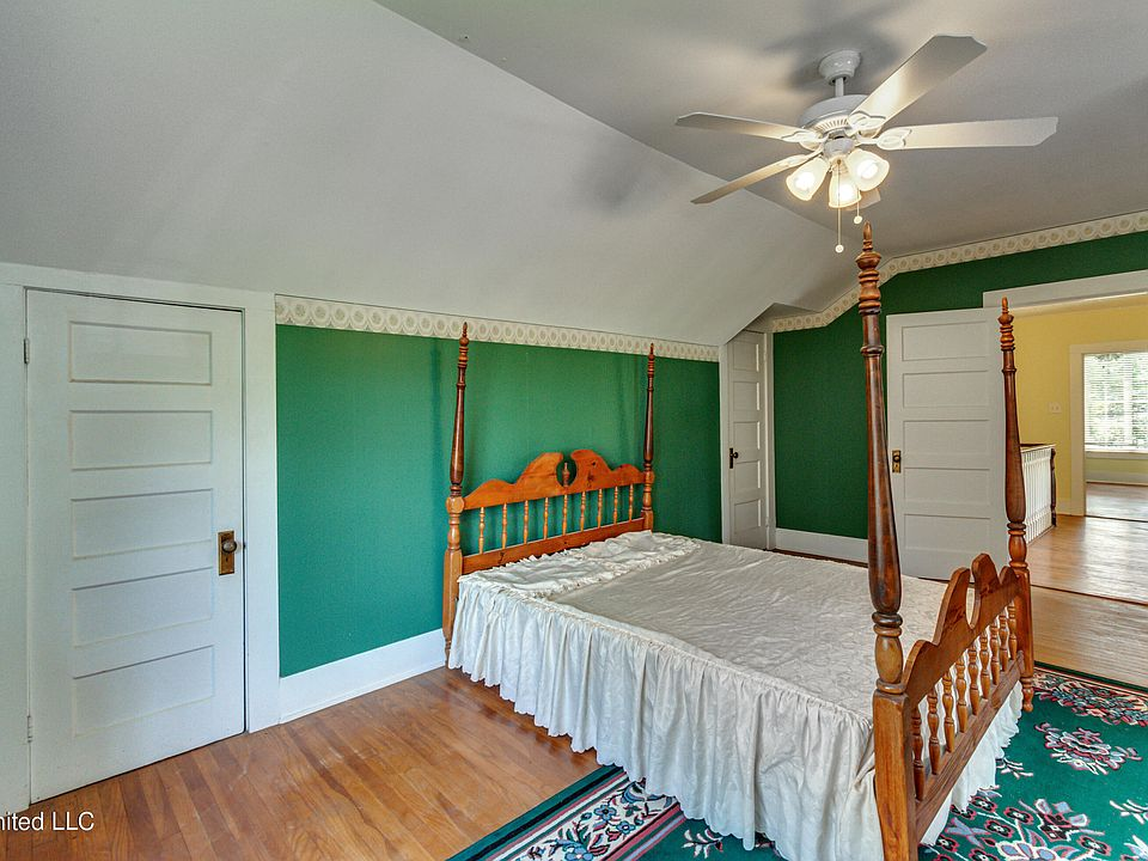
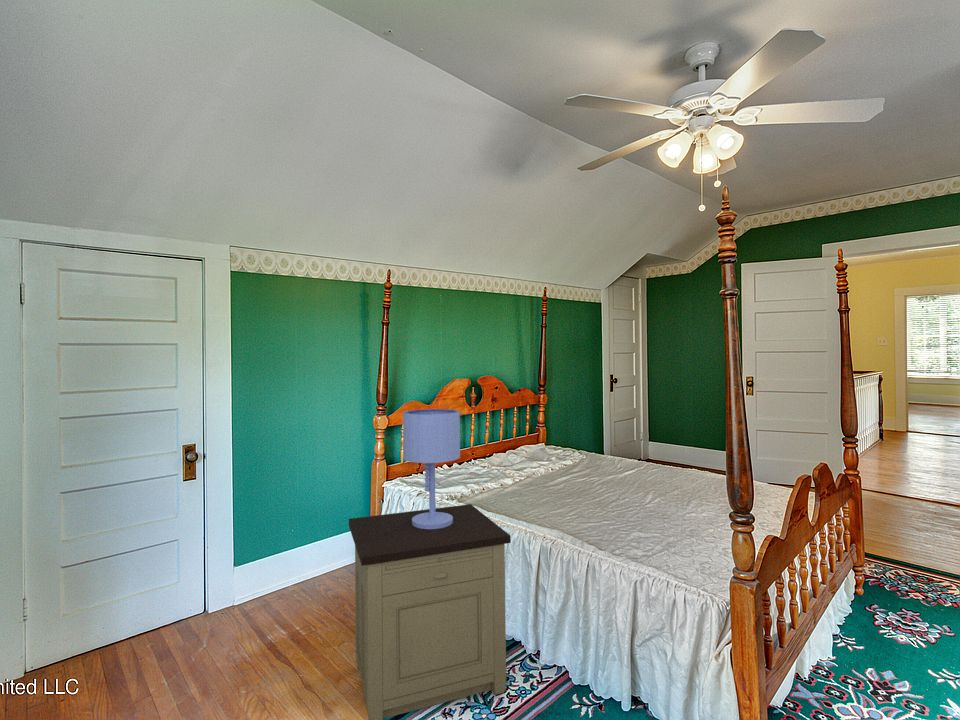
+ nightstand (425, 601)
+ table lamp (431, 466)
